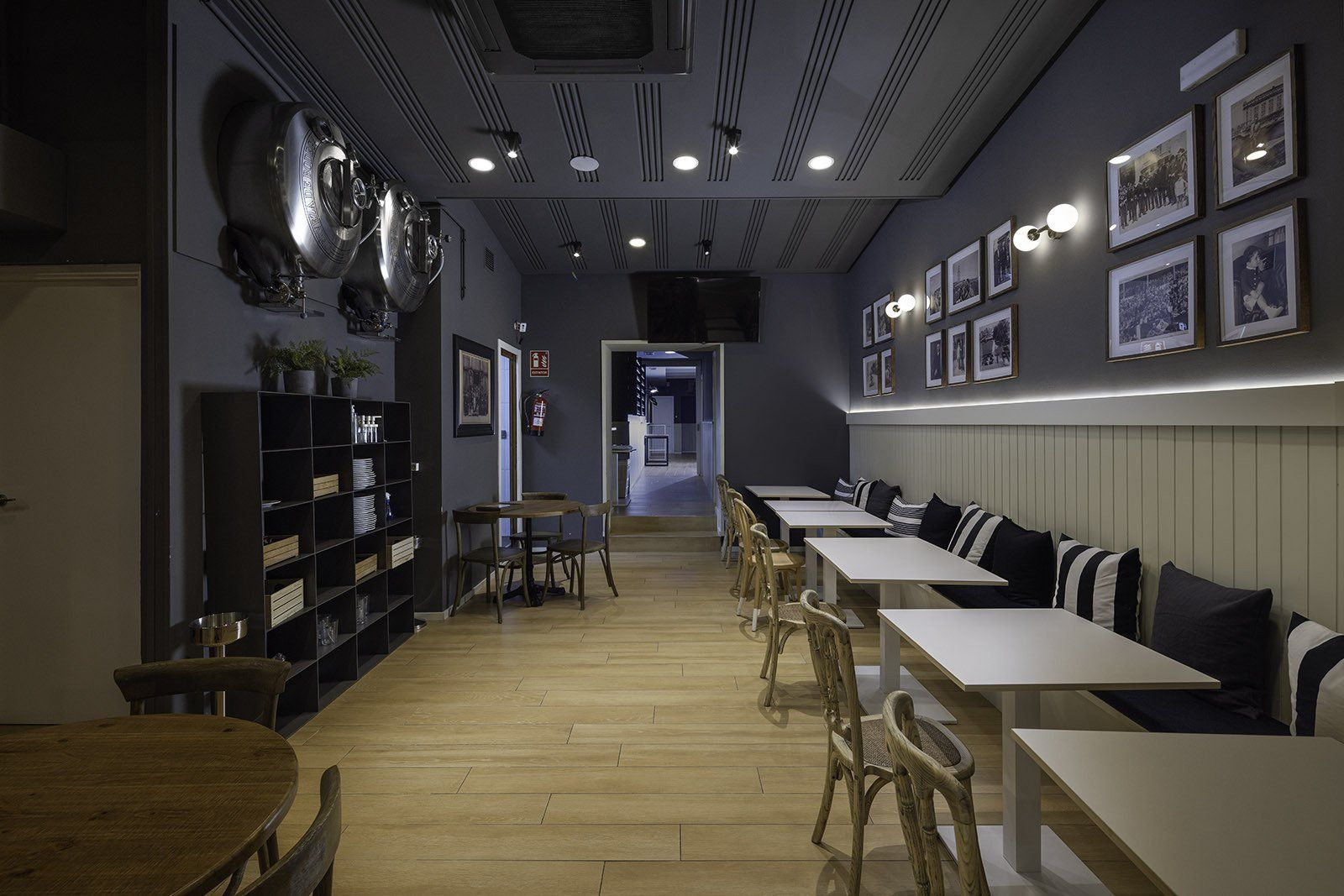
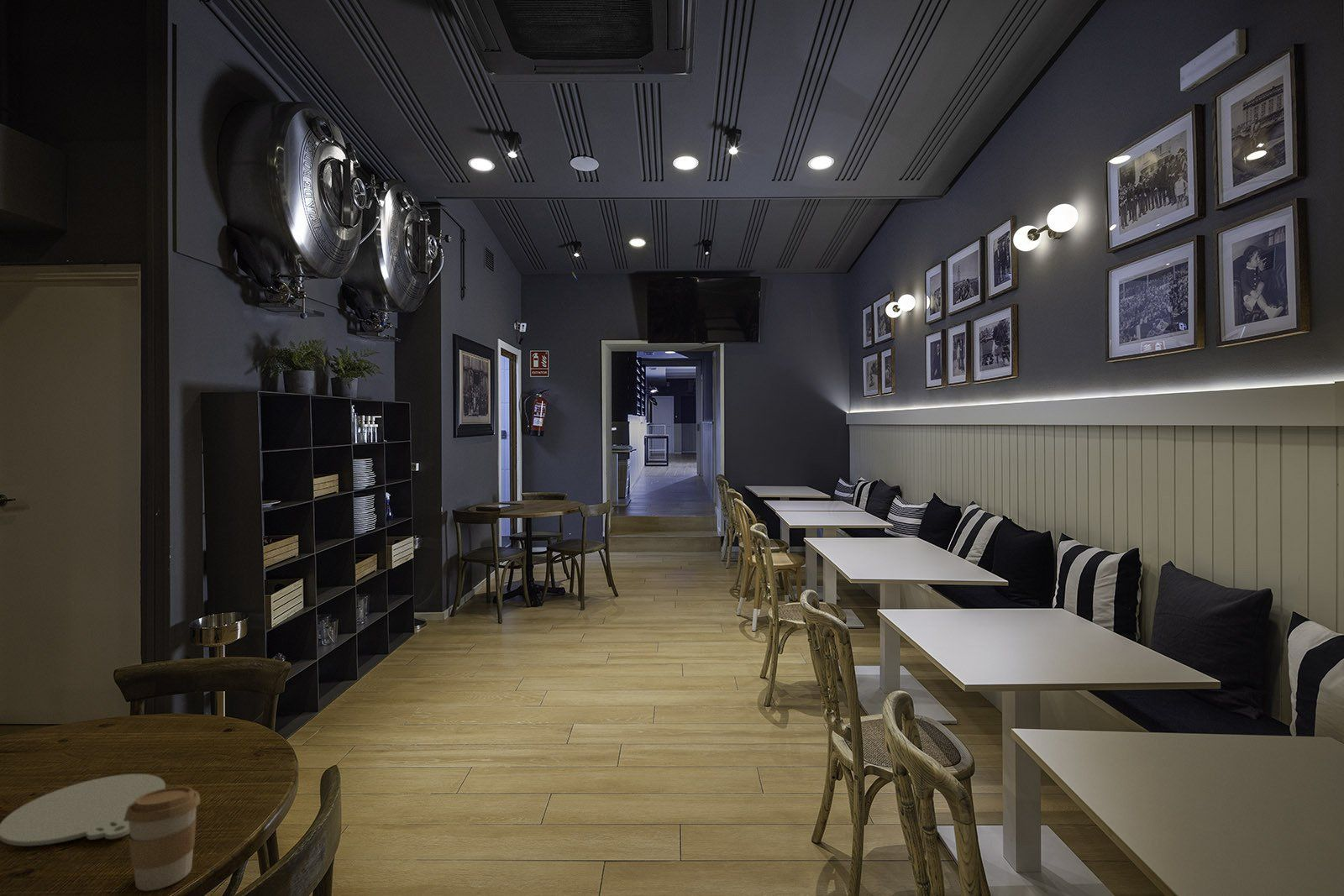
+ plate (92, 810)
+ coffee cup (164, 834)
